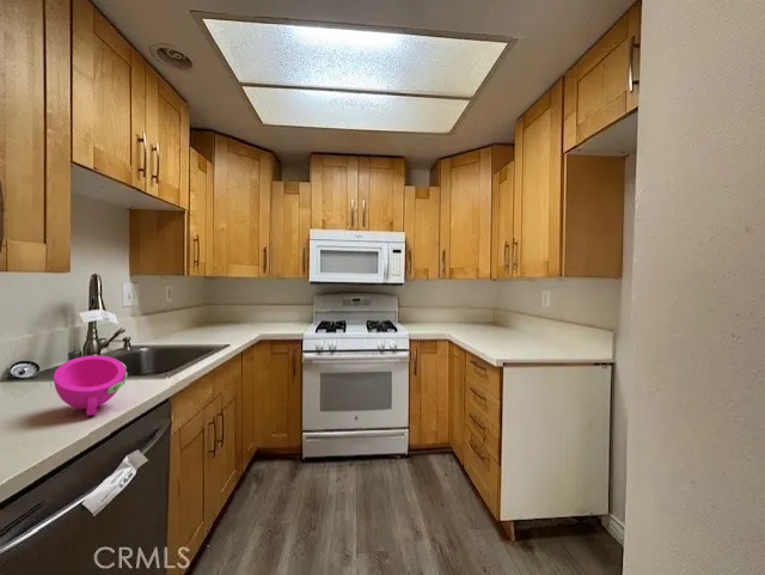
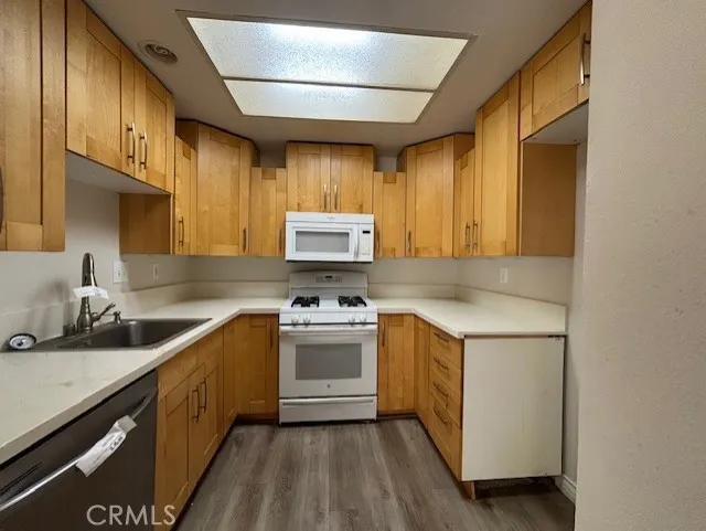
- bowl (92, 384)
